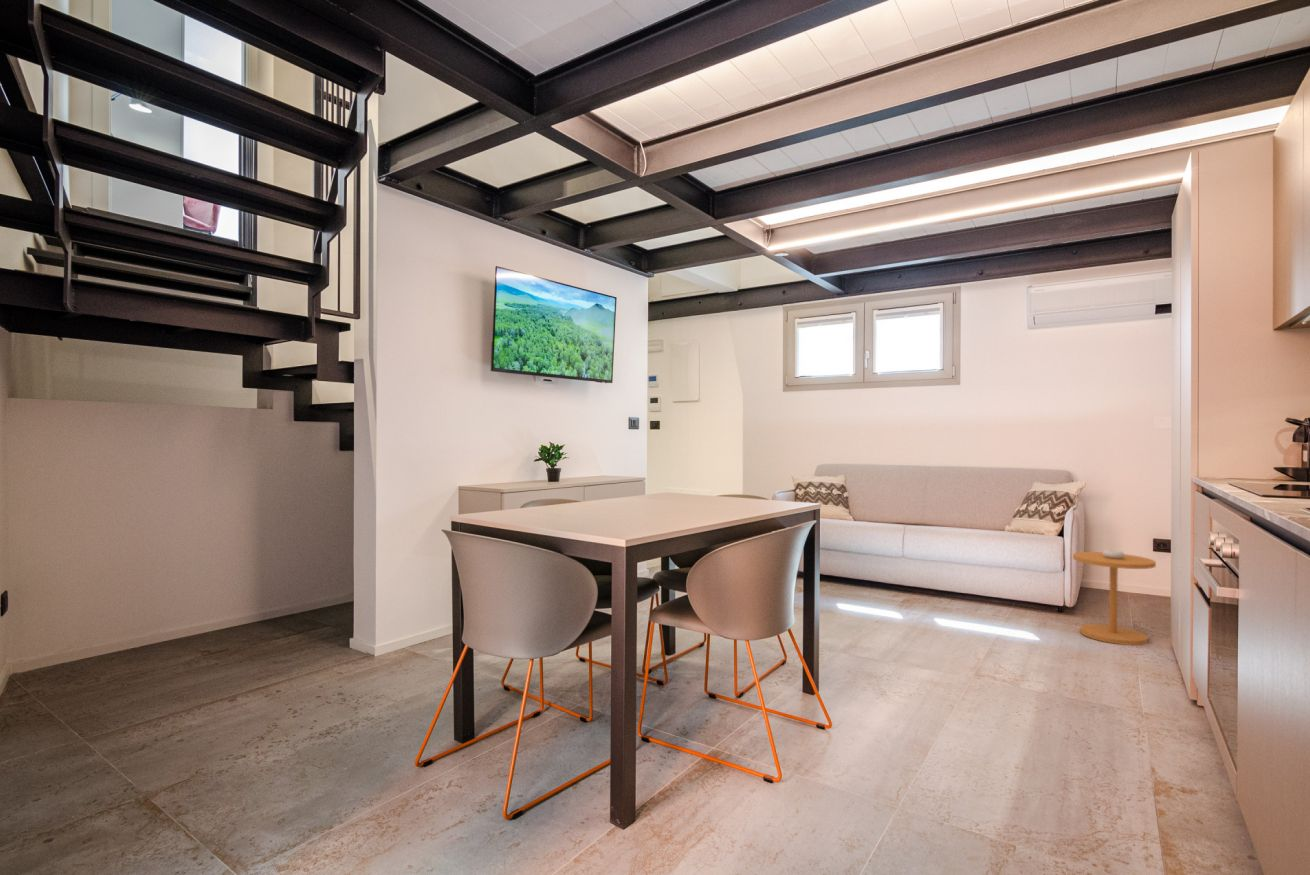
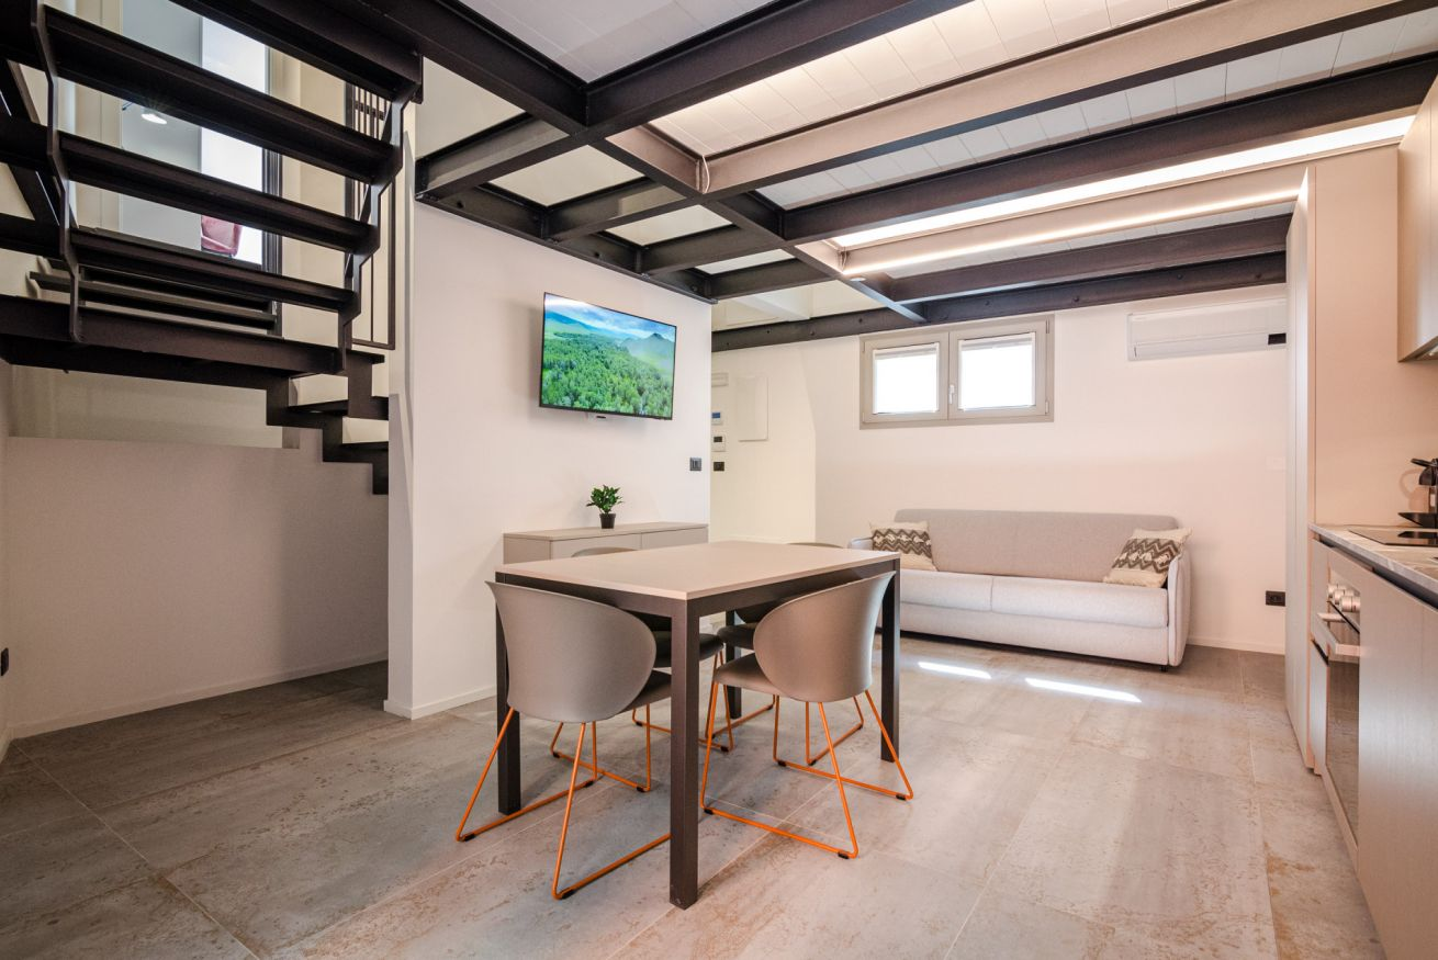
- side table (1112, 593)
